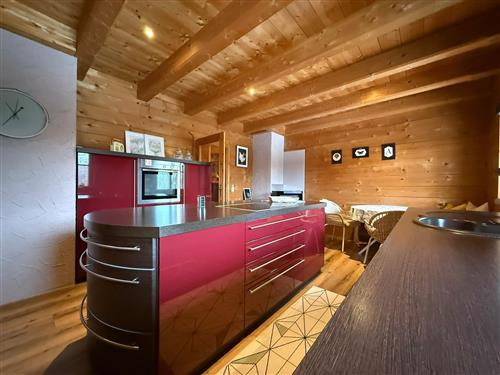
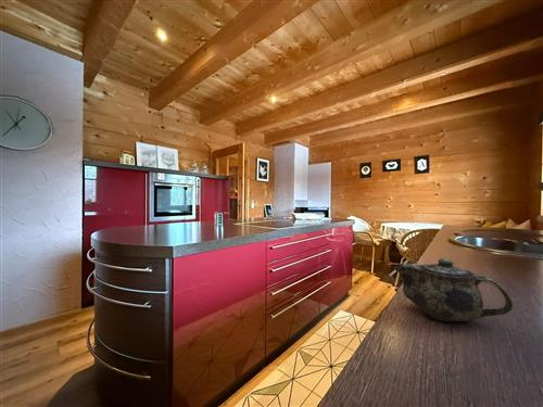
+ chinaware (447, 288)
